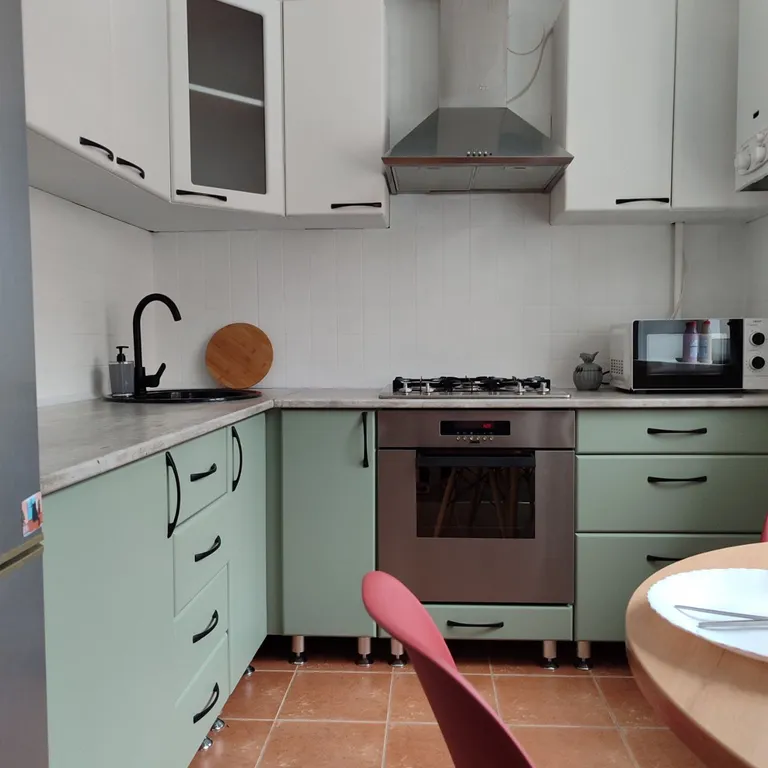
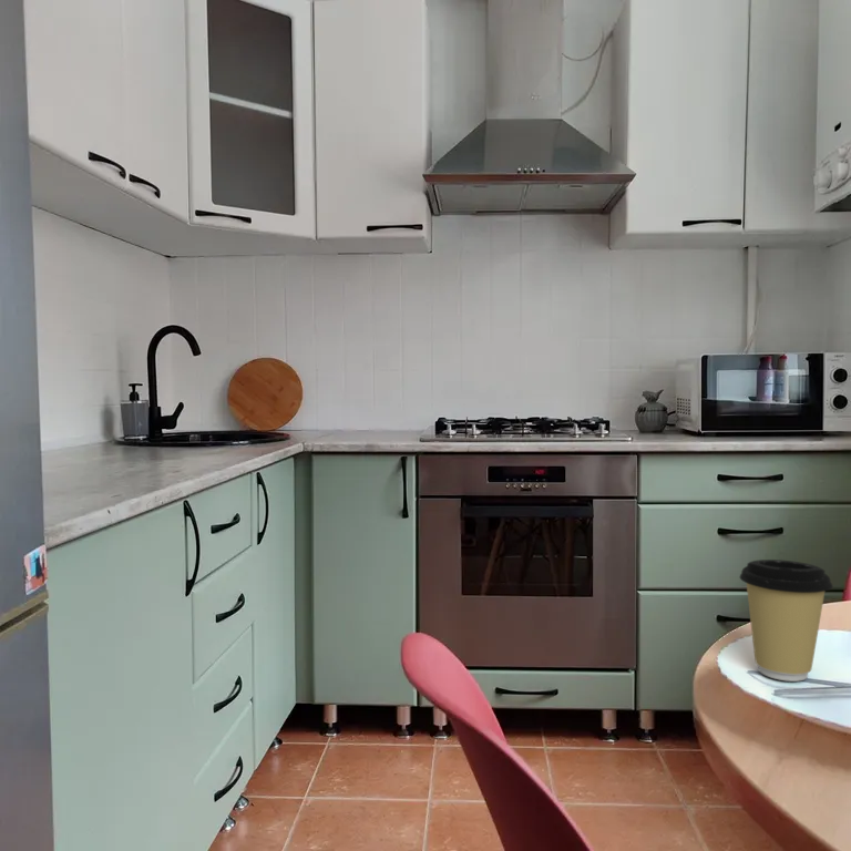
+ coffee cup (783, 617)
